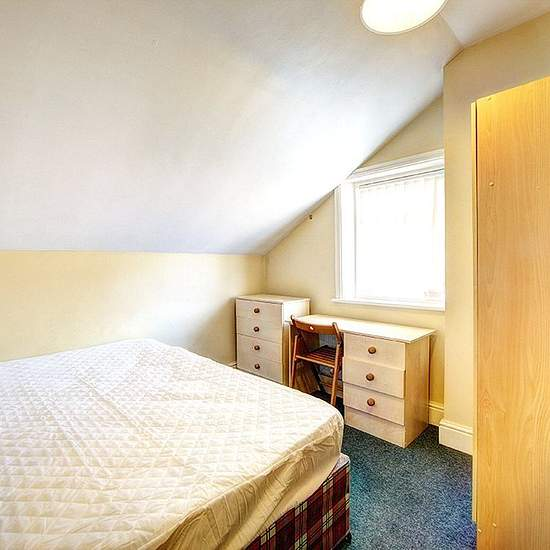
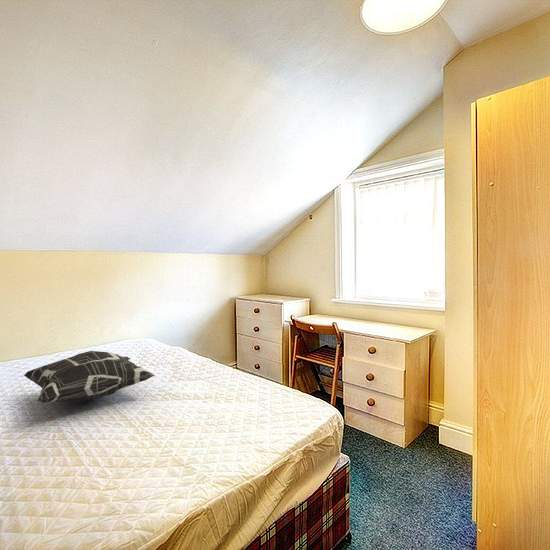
+ decorative pillow (91, 373)
